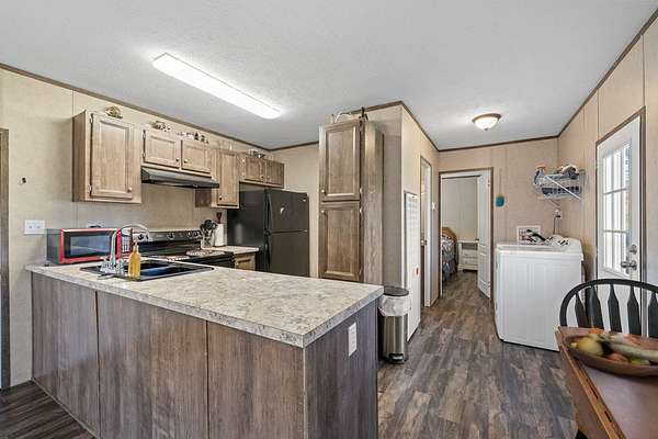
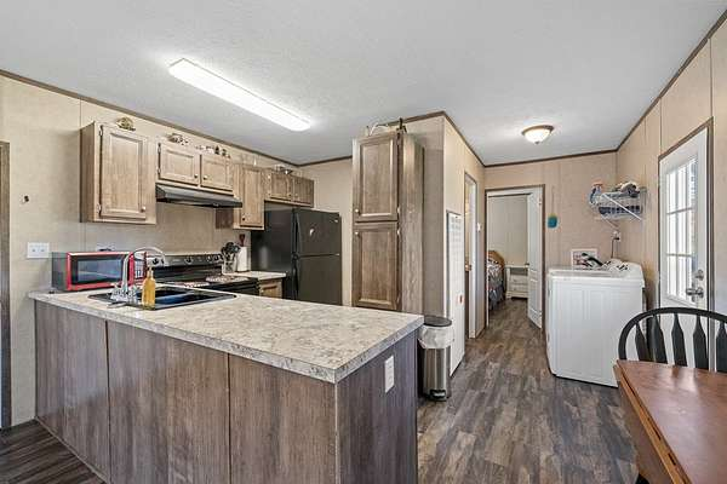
- fruit bowl (611, 346)
